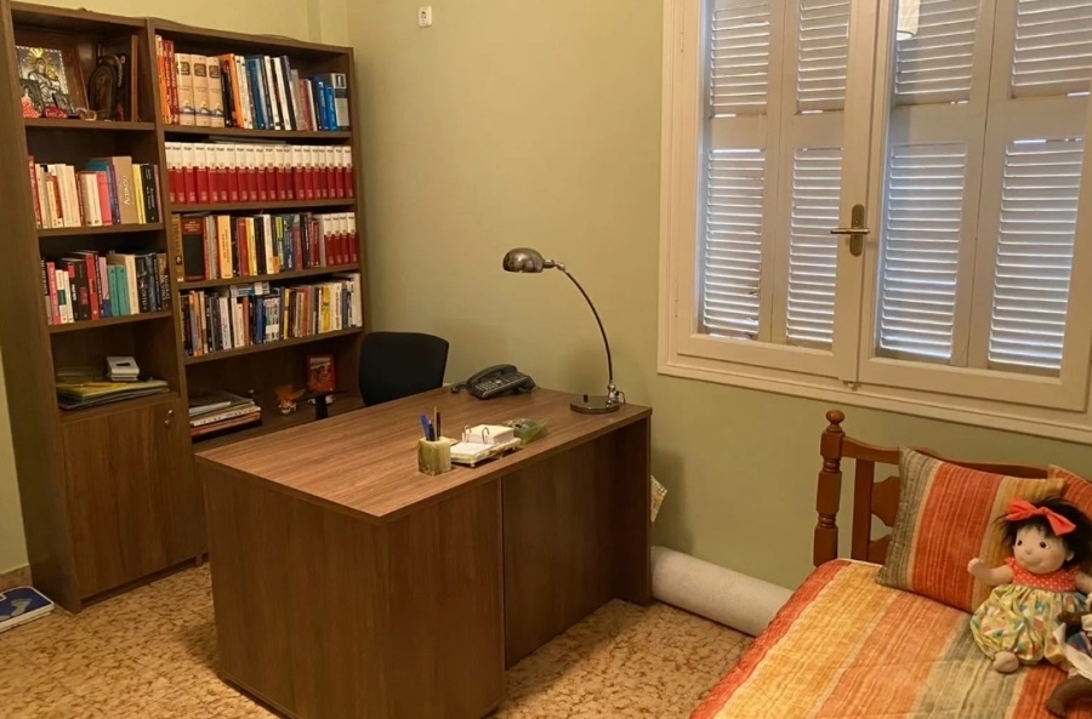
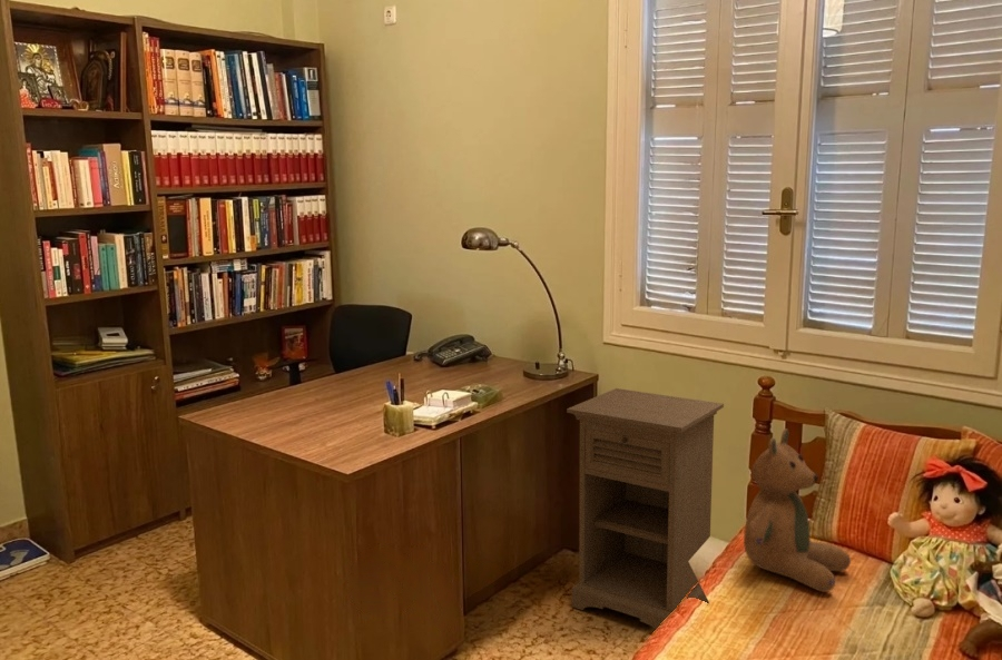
+ teddy bear (797, 504)
+ nightstand (644, 506)
